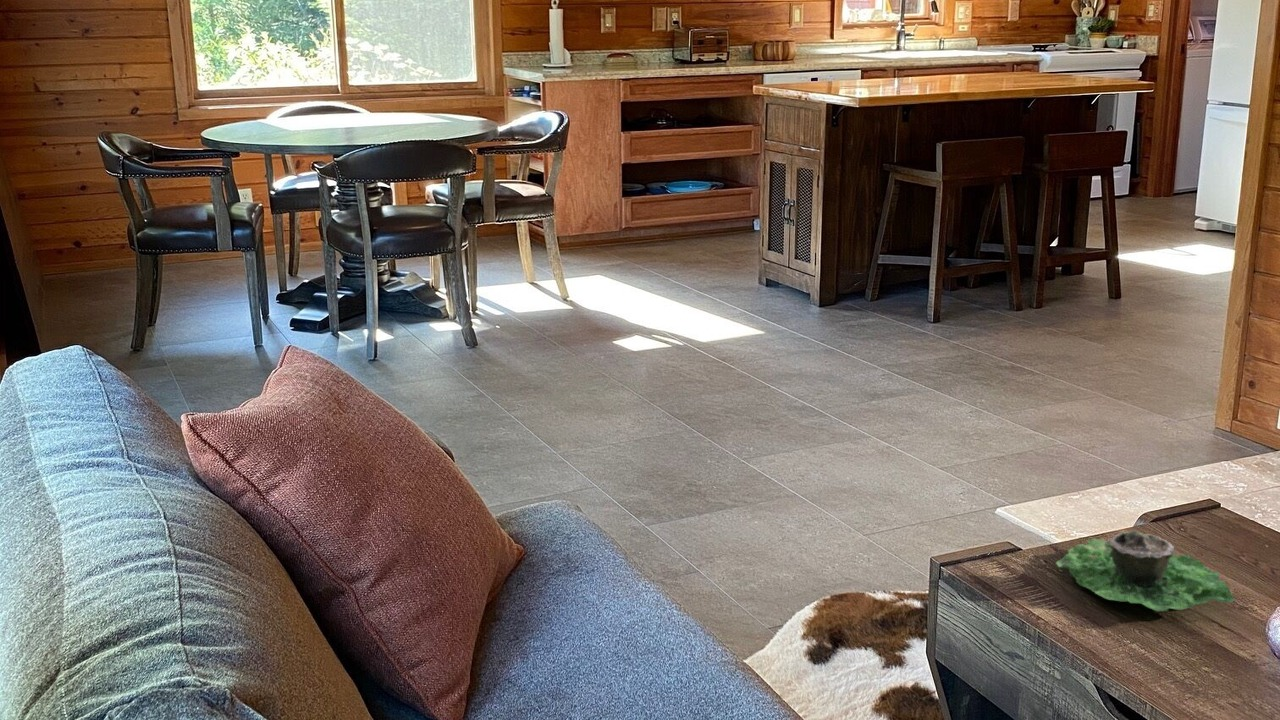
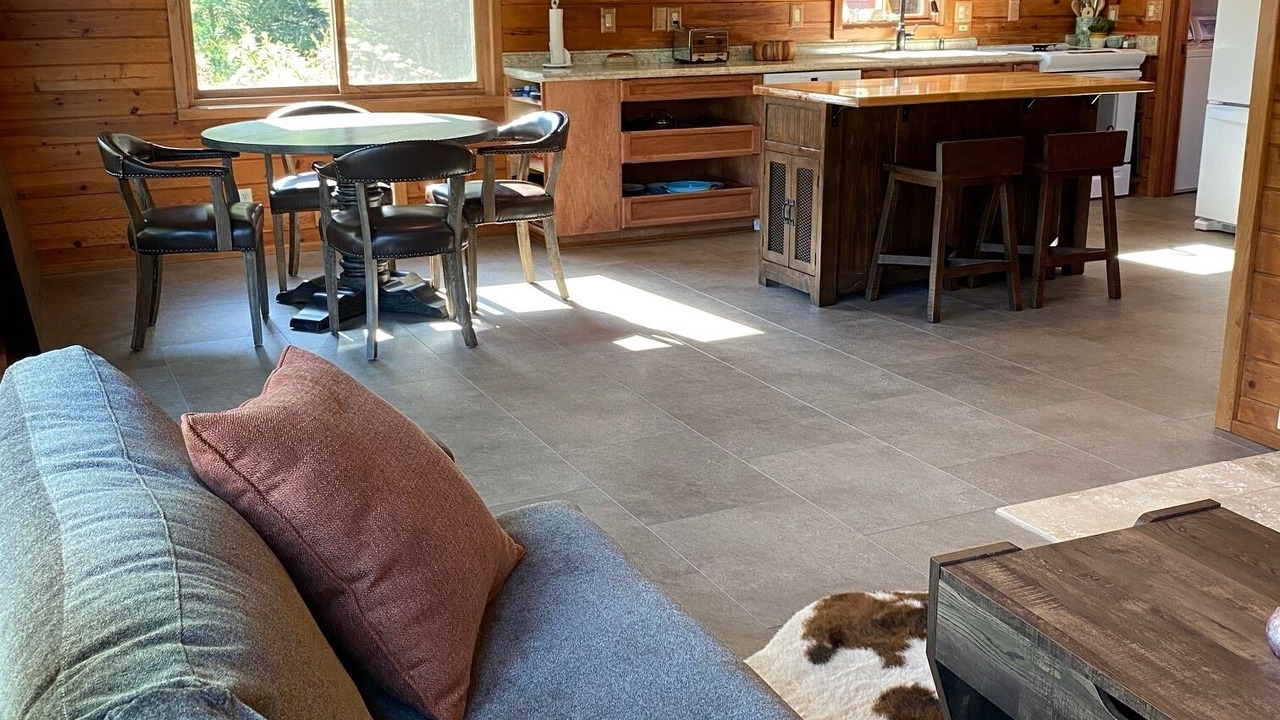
- succulent planter (1140, 558)
